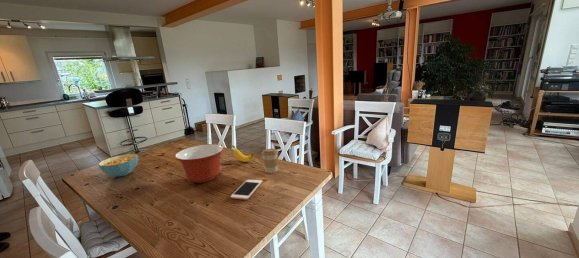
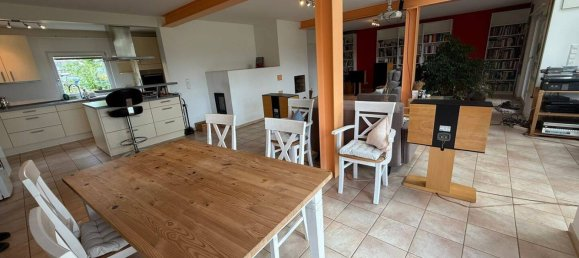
- banana (242, 154)
- mixing bowl (202, 164)
- cereal bowl (120, 167)
- coffee cup (270, 160)
- cell phone (247, 188)
